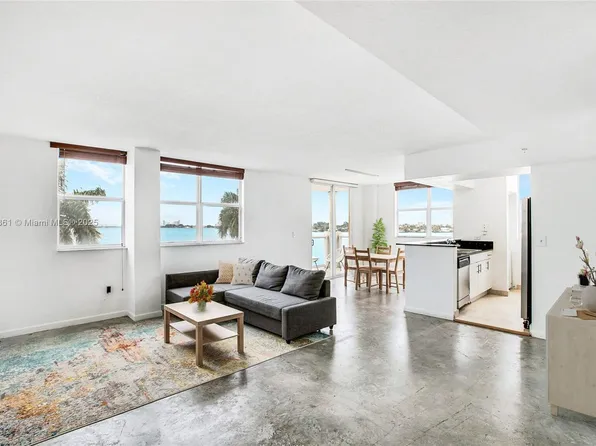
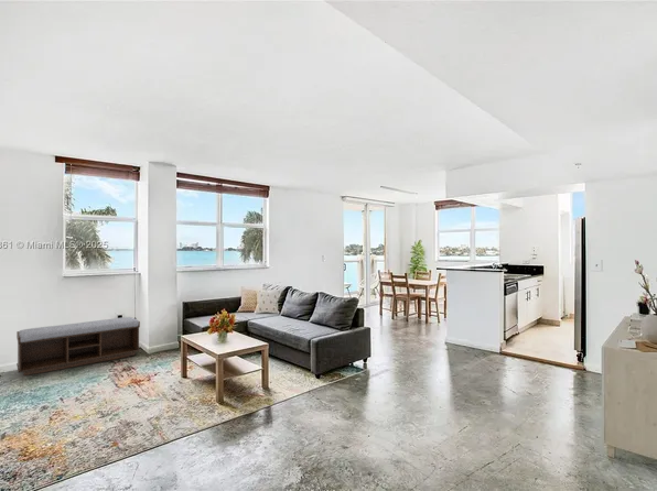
+ bench (82, 342)
